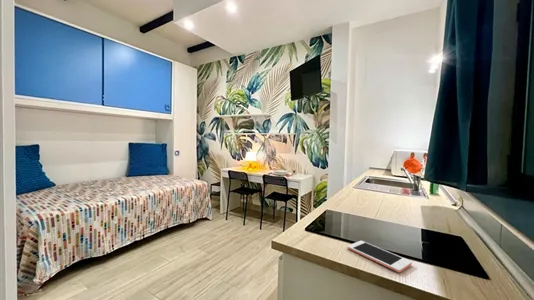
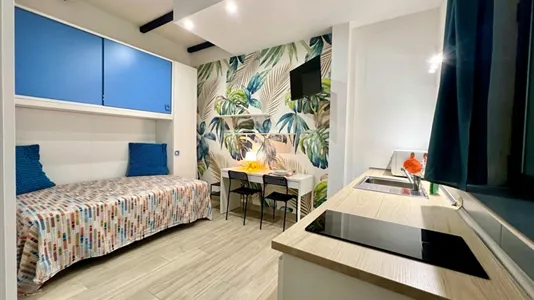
- cell phone (377, 254)
